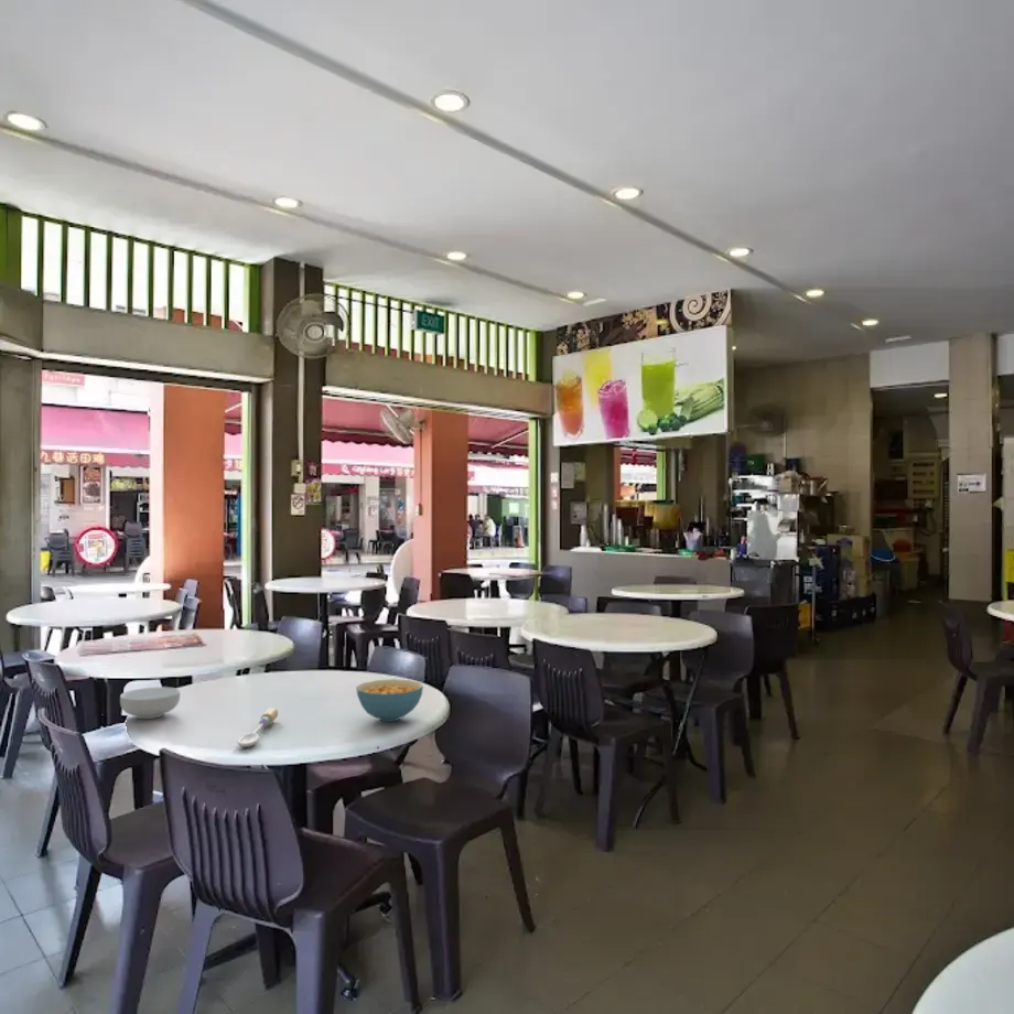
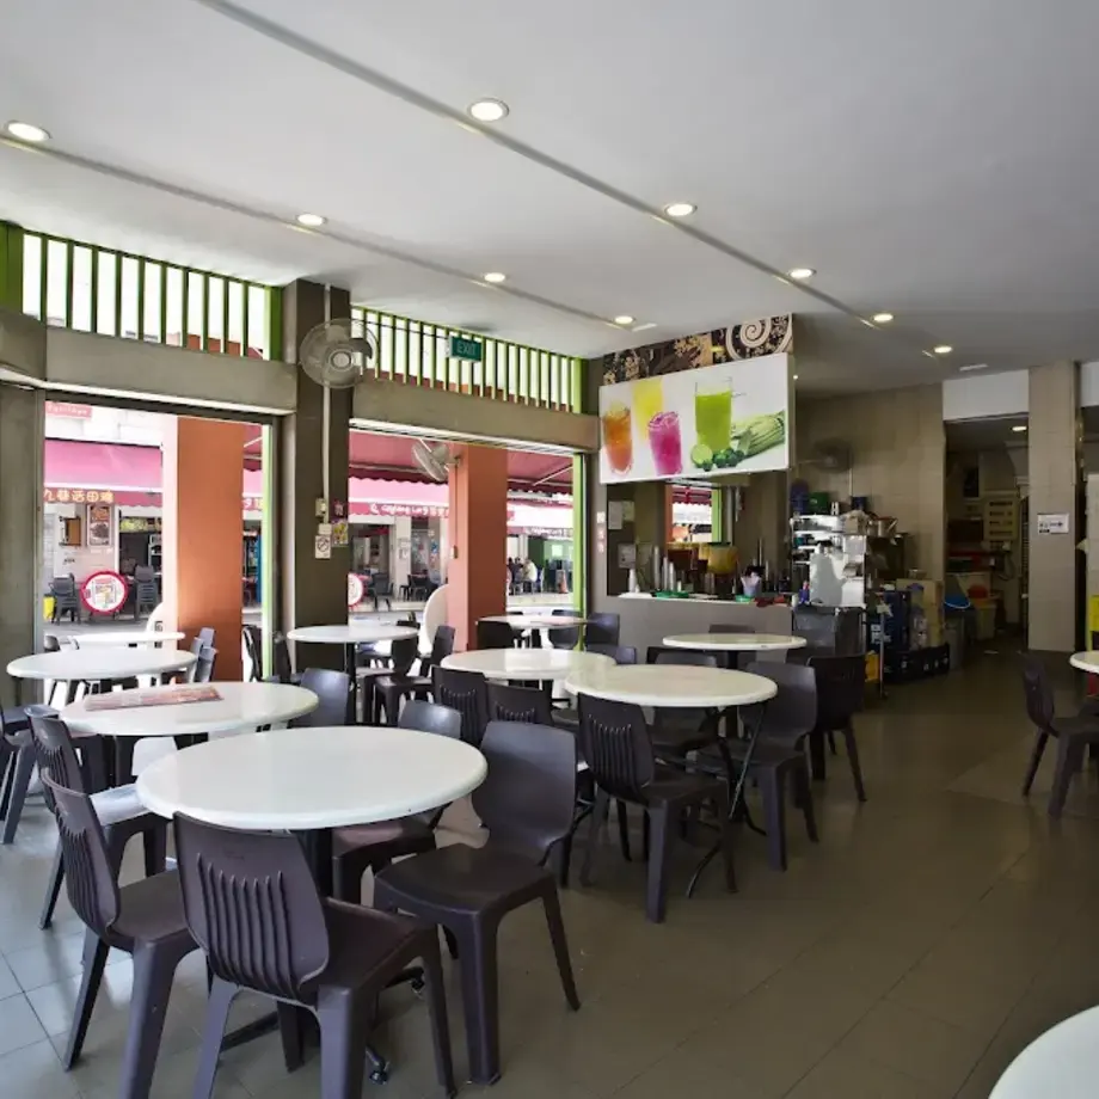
- spoon (259, 726)
- cereal bowl (150, 703)
- cereal bowl (389, 702)
